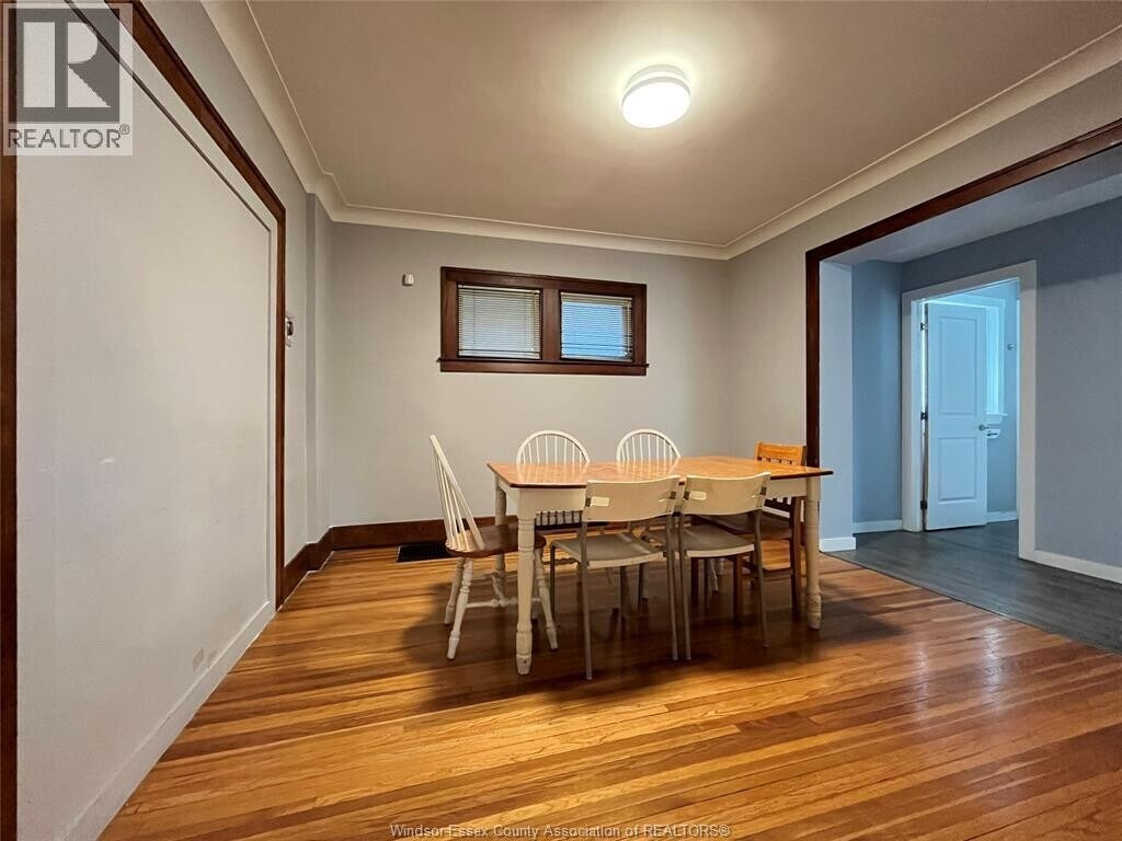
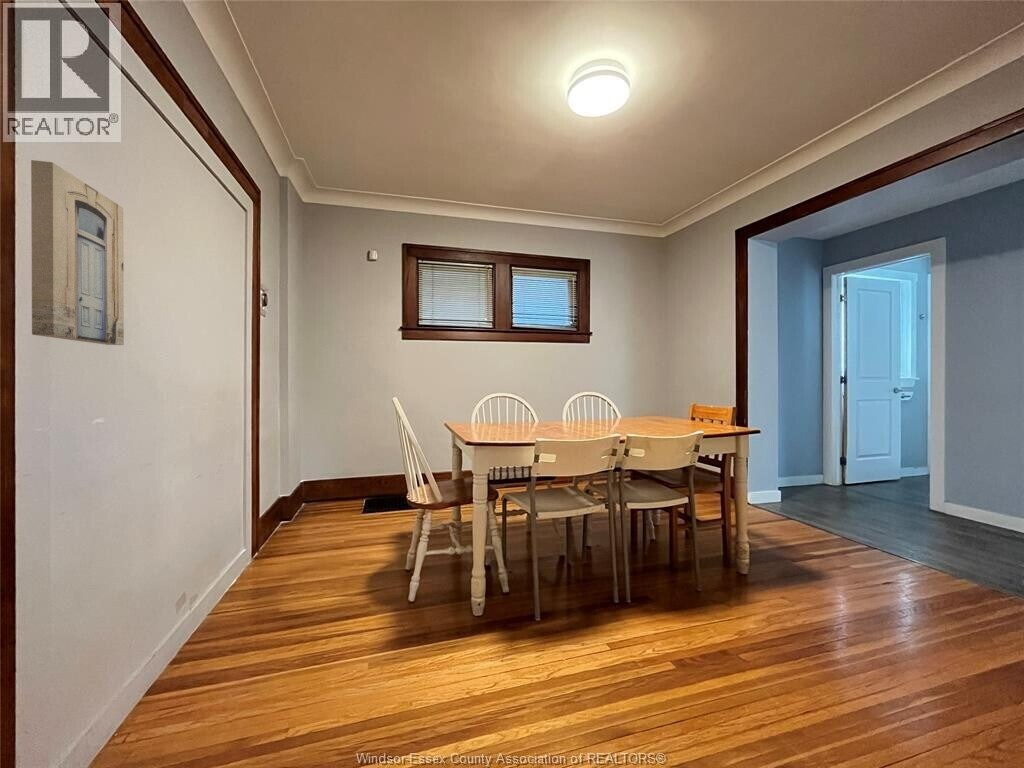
+ wall art (83, 263)
